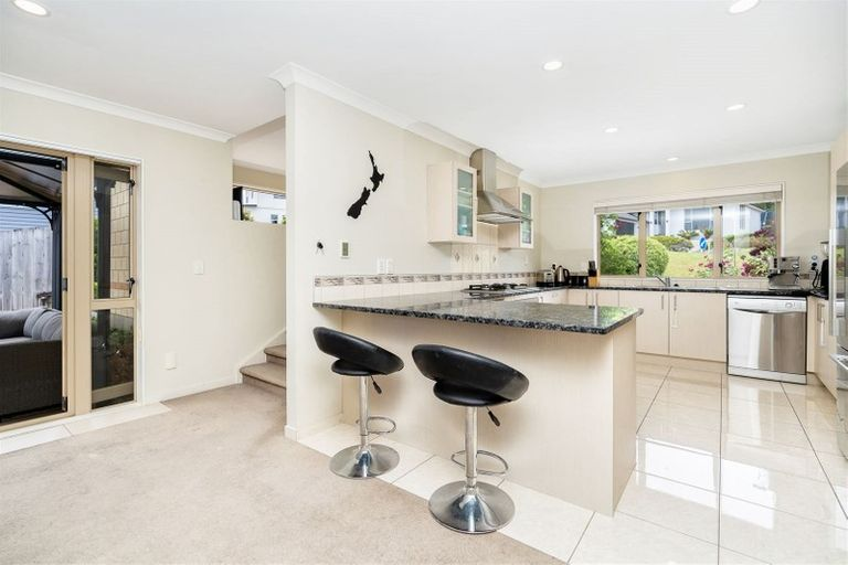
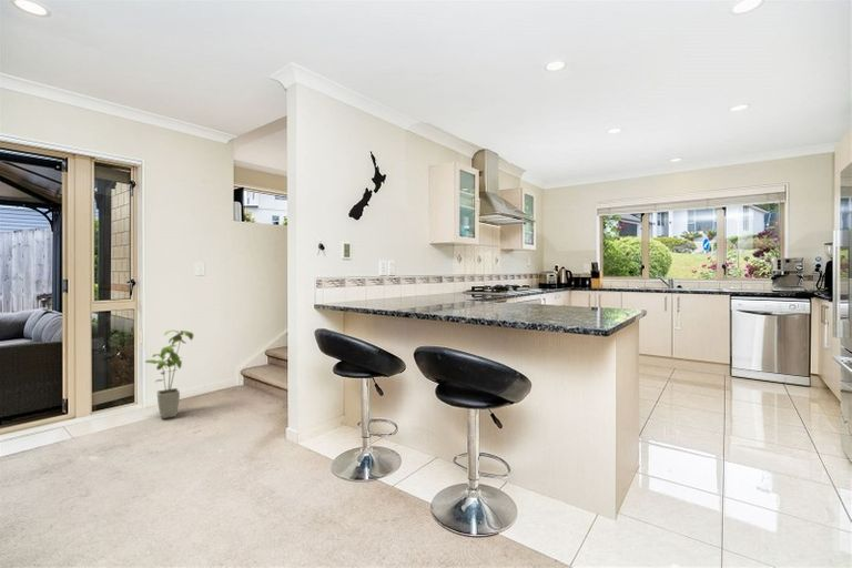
+ house plant (170, 372)
